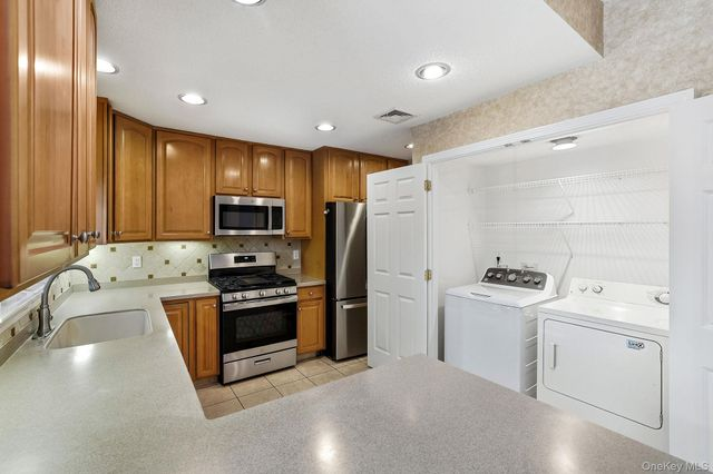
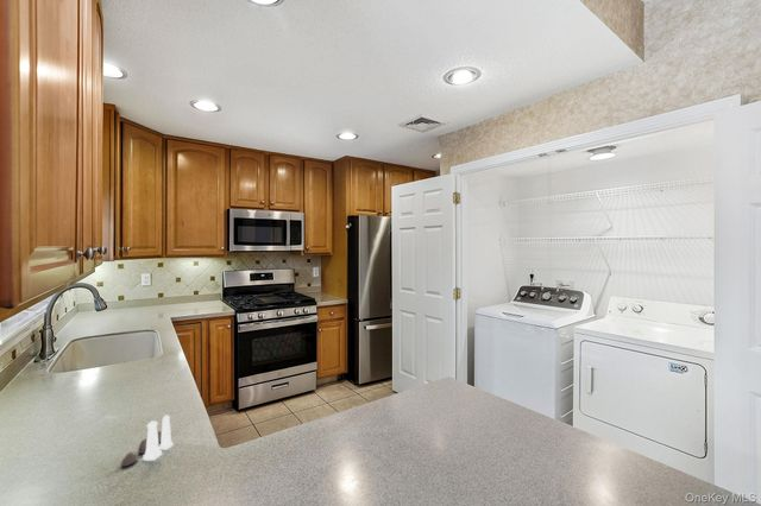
+ salt and pepper shaker set (150, 435)
